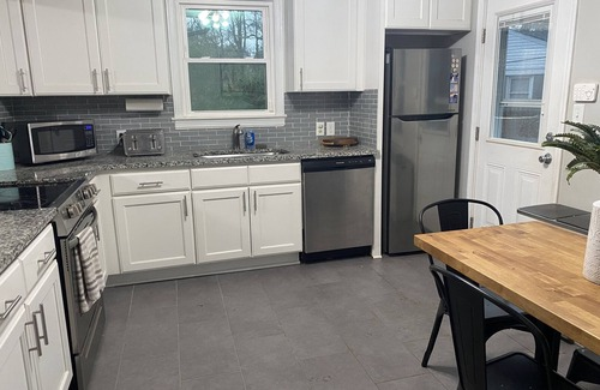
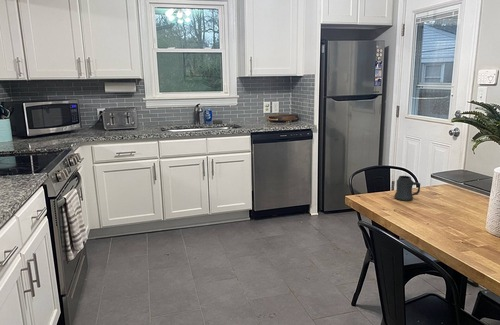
+ mug (407, 187)
